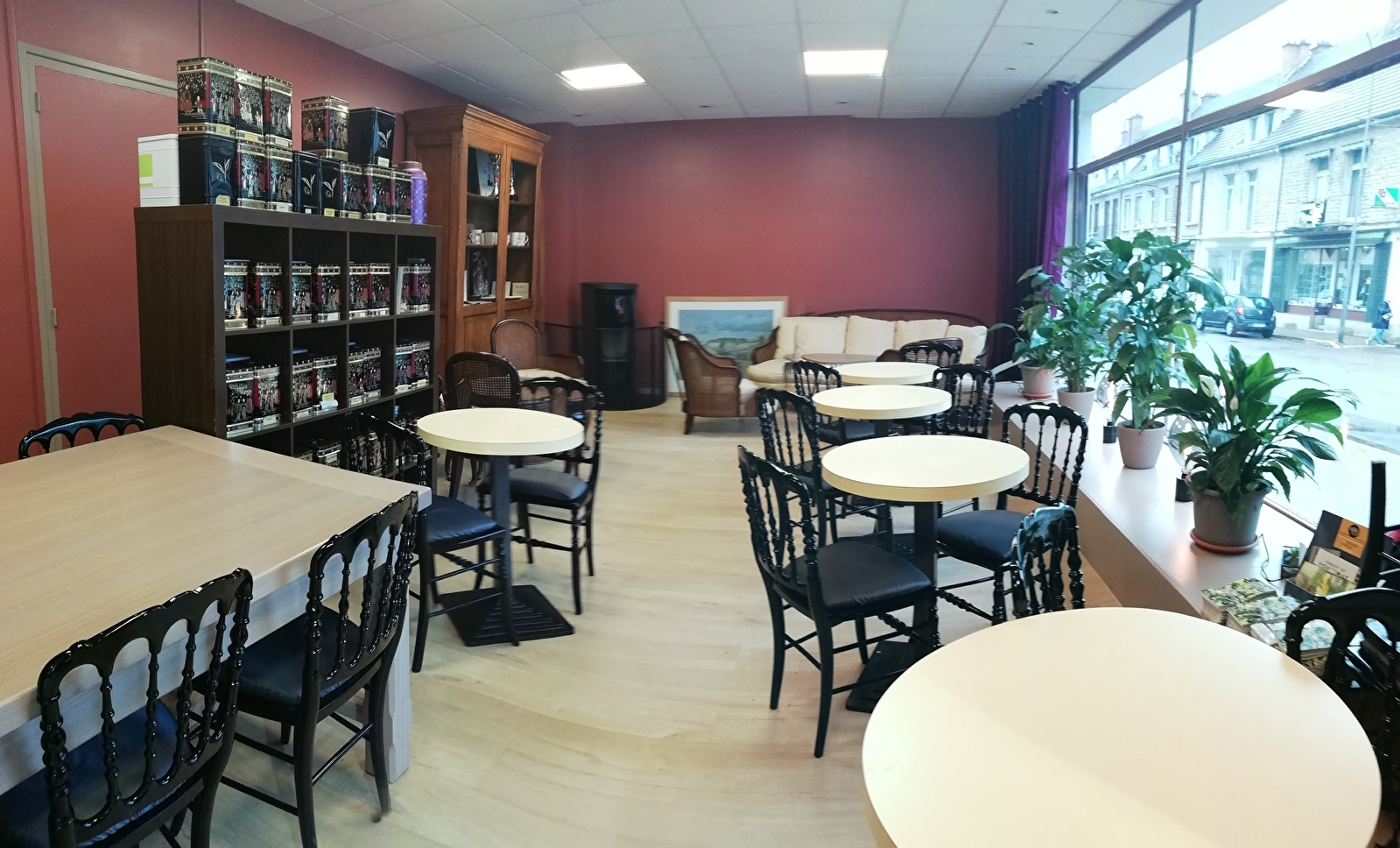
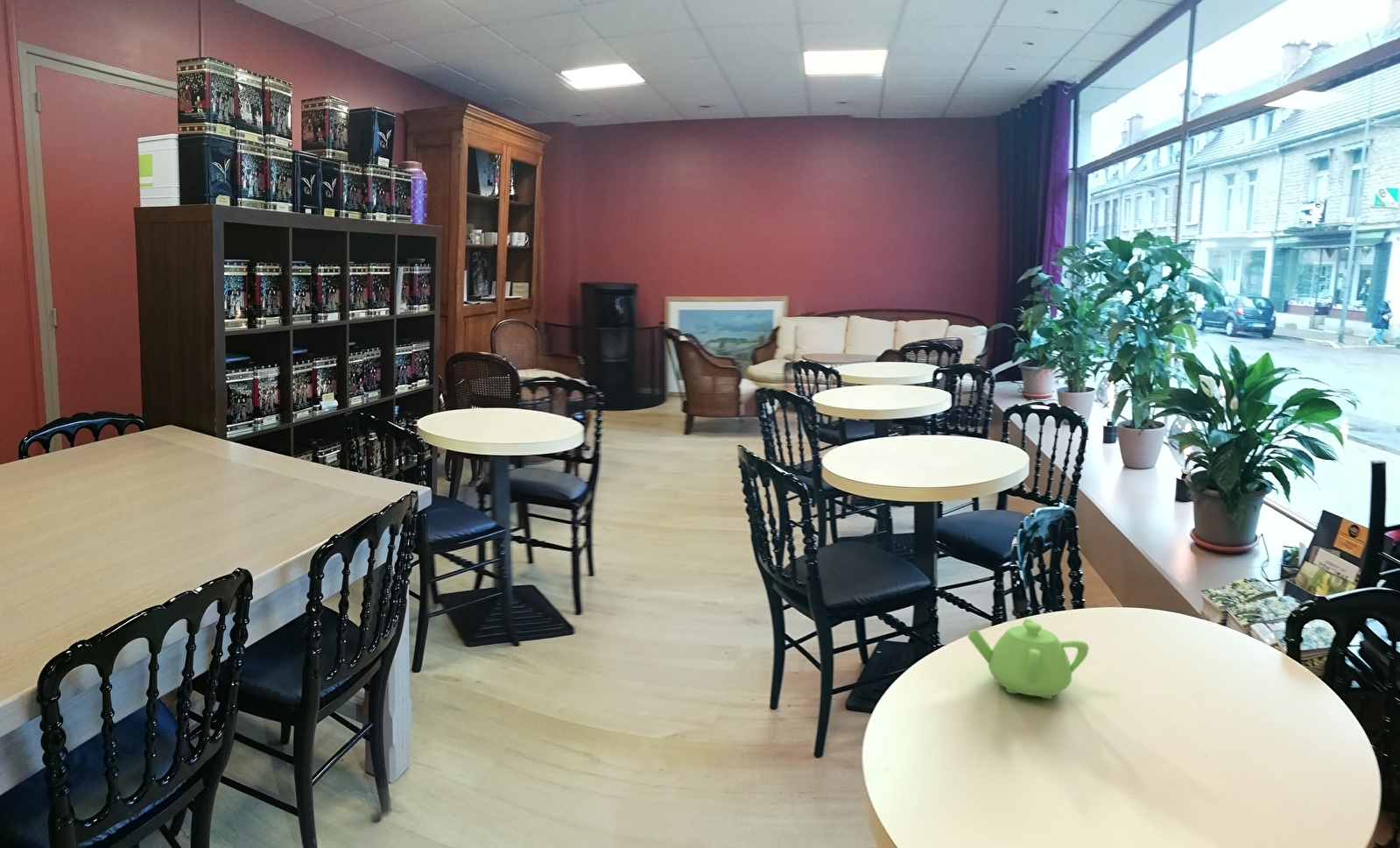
+ teapot (1025, 654)
